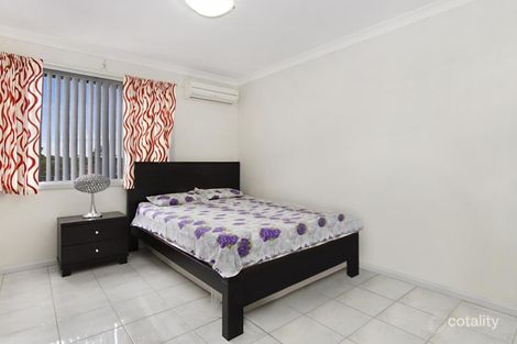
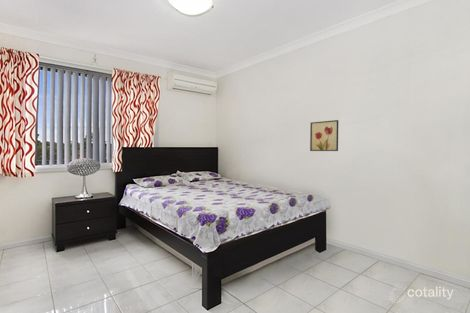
+ wall art (324, 136)
